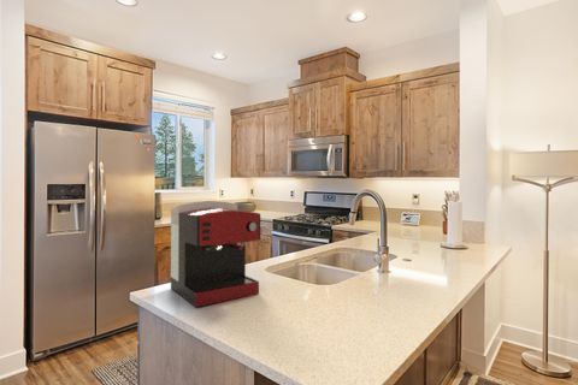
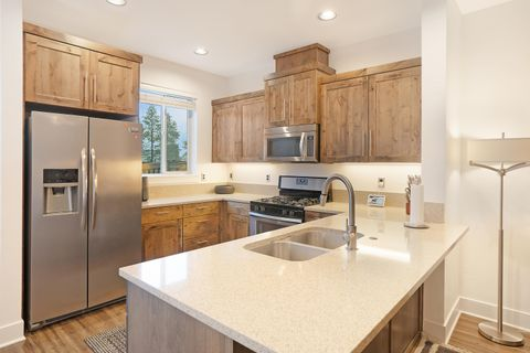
- coffee maker (218, 247)
